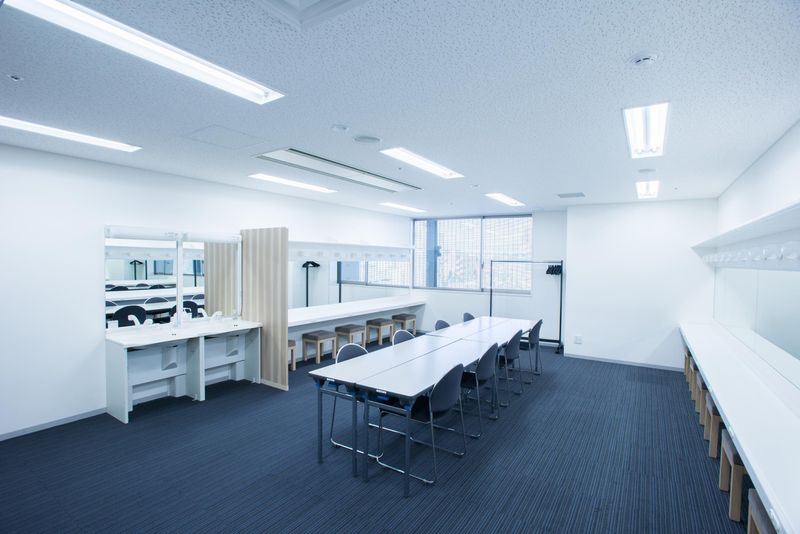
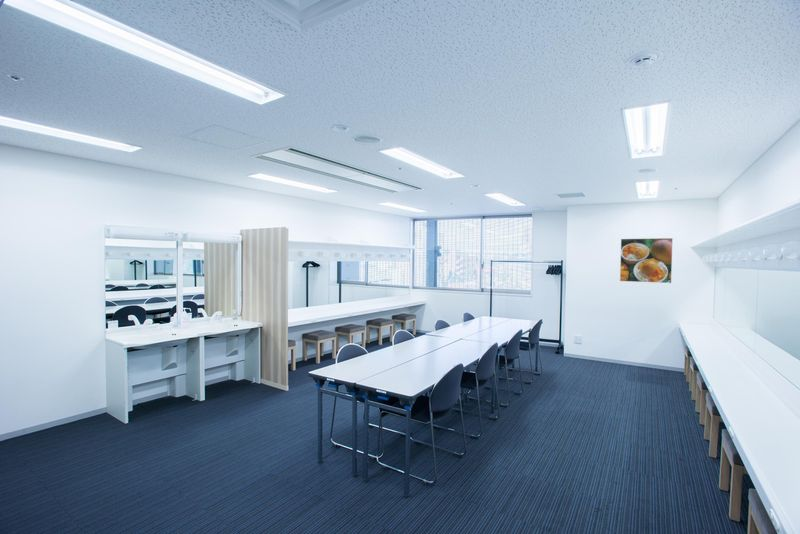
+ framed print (645, 260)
